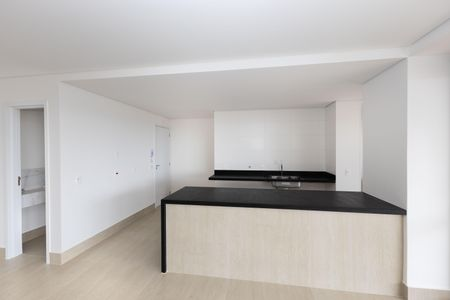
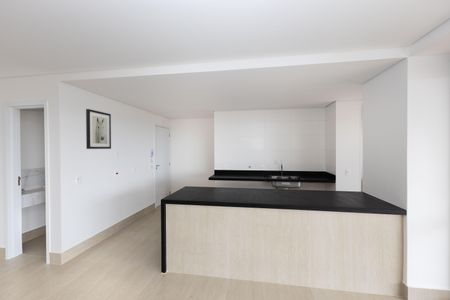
+ wall art (99, 130)
